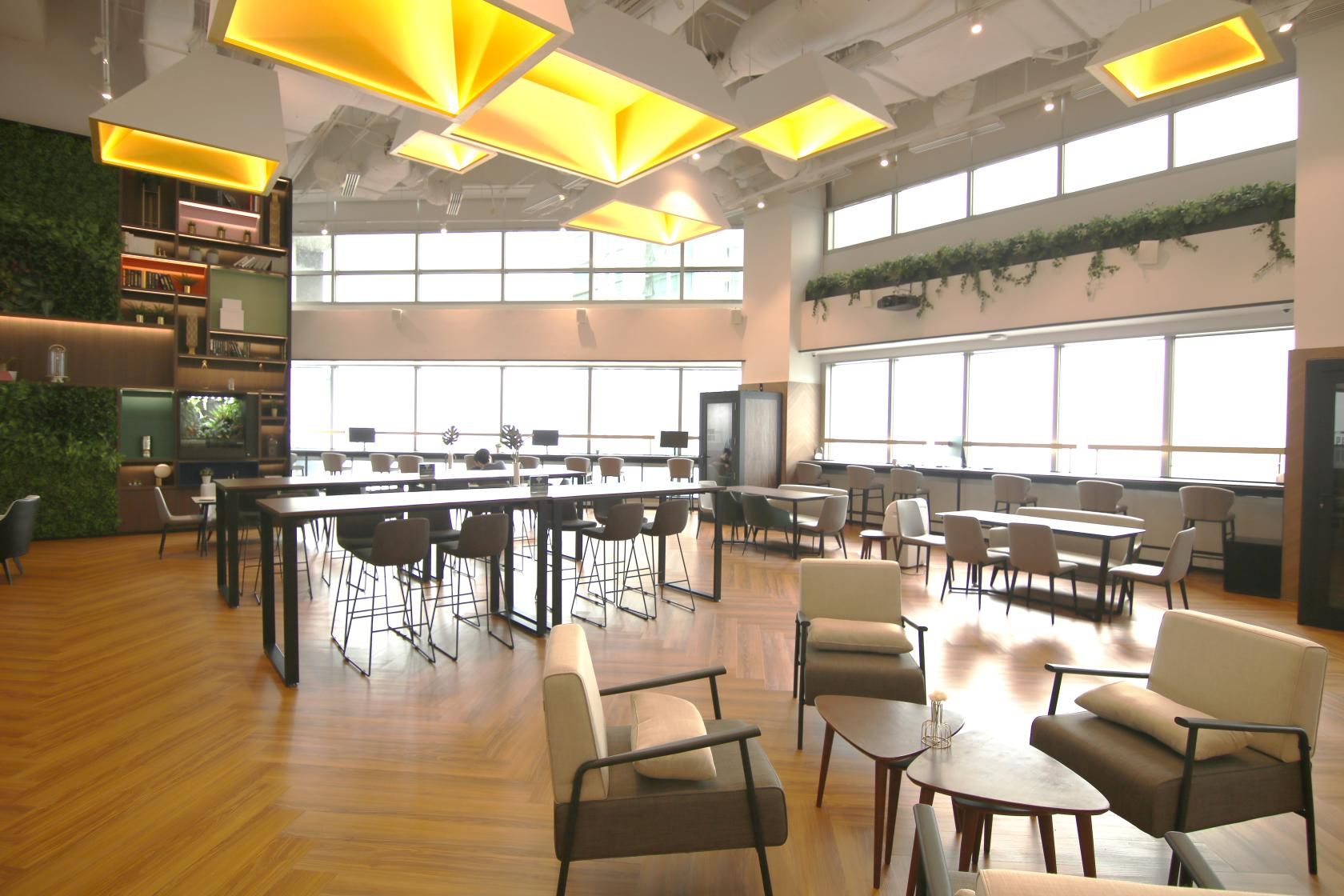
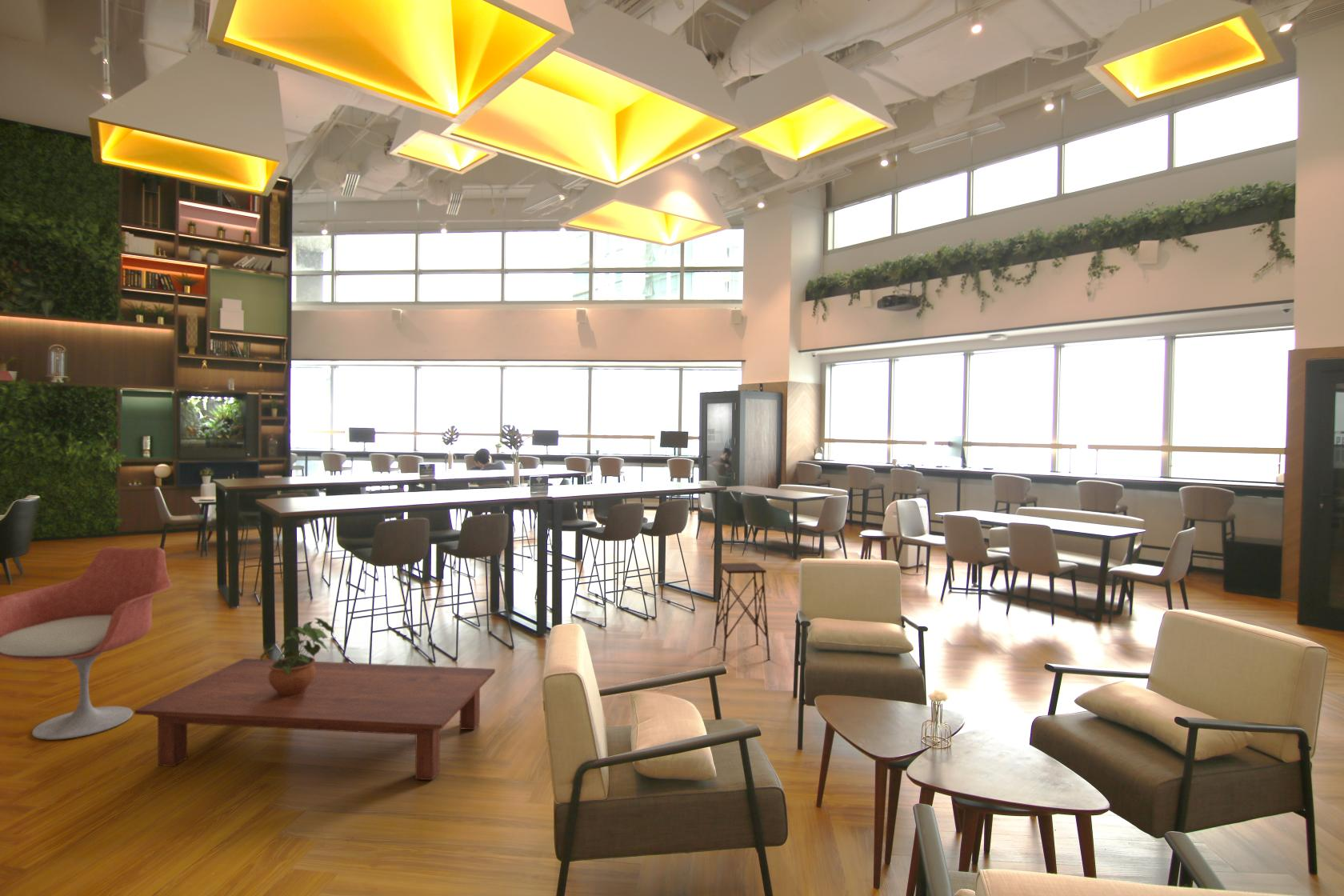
+ potted plant (302, 654)
+ side table (743, 609)
+ coffee table (330, 715)
+ armchair (84, 640)
